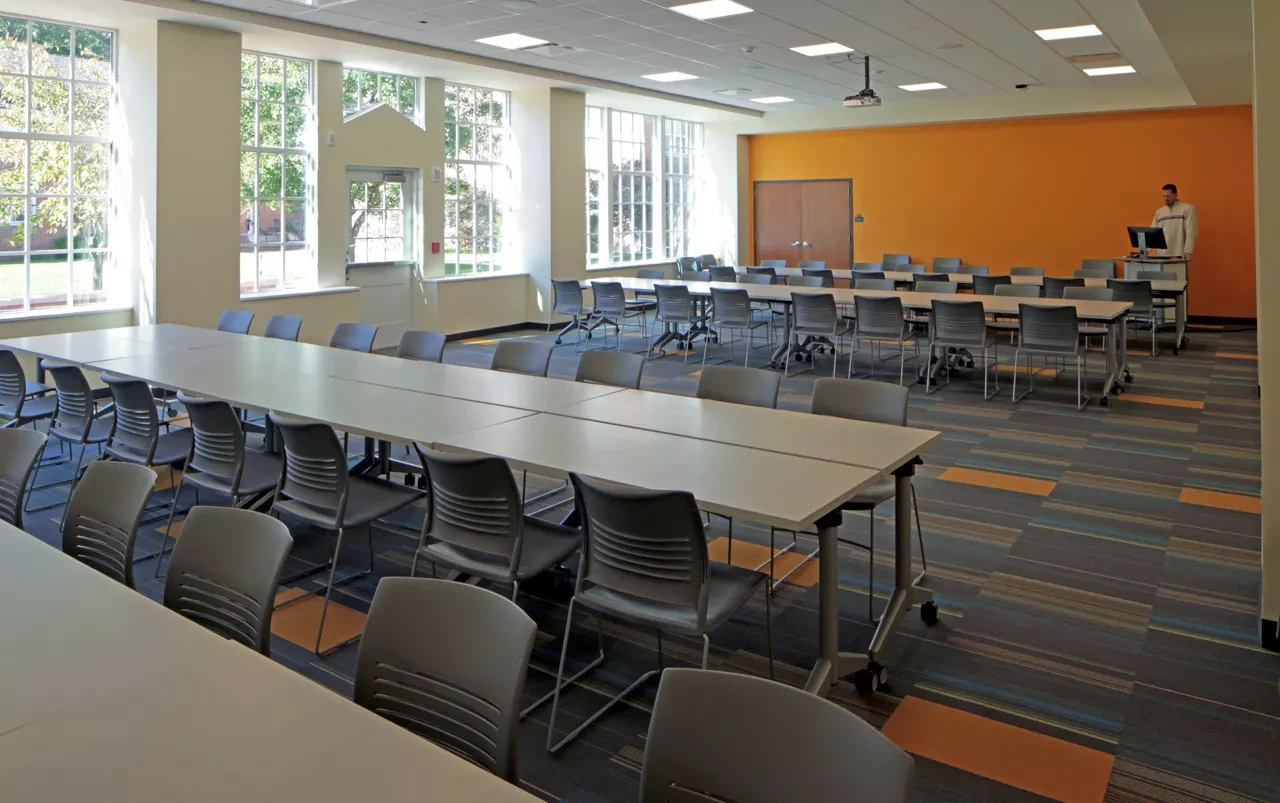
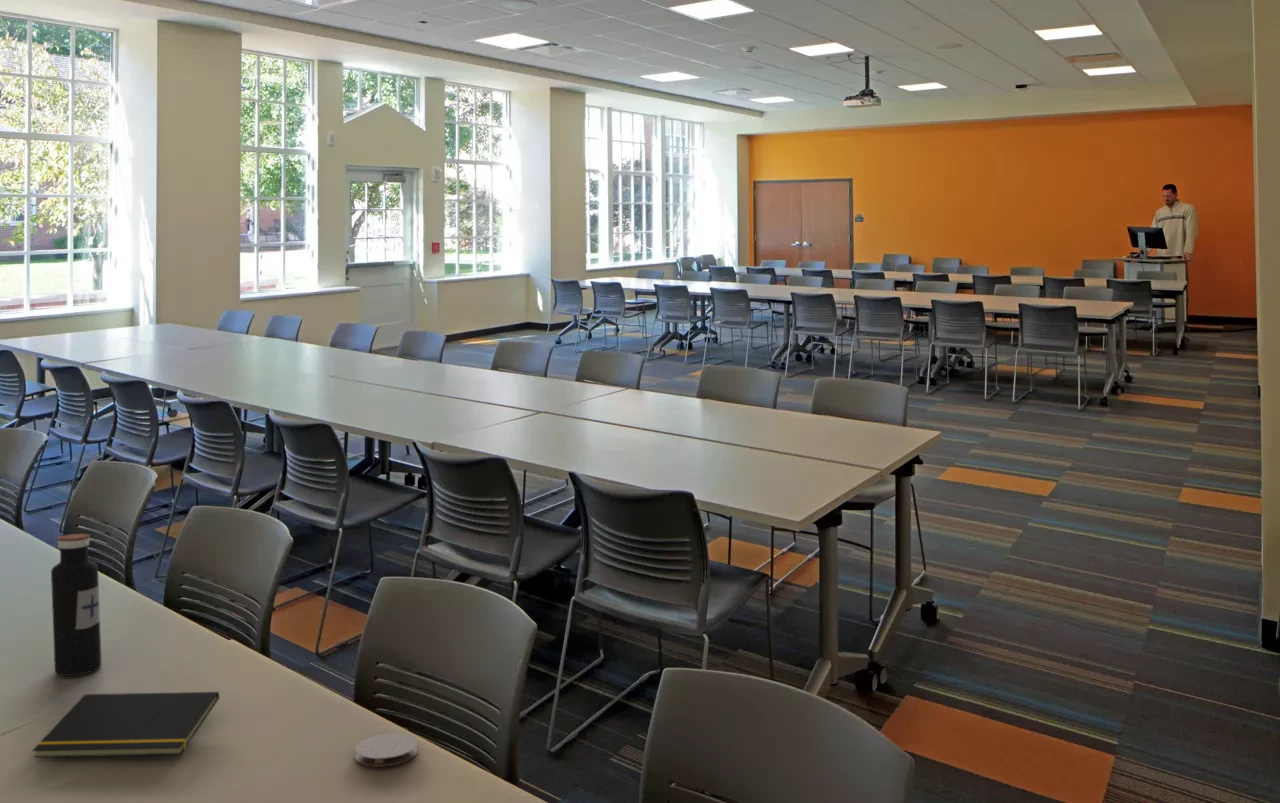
+ coaster (386, 749)
+ water bottle (76, 603)
+ notepad (131, 723)
